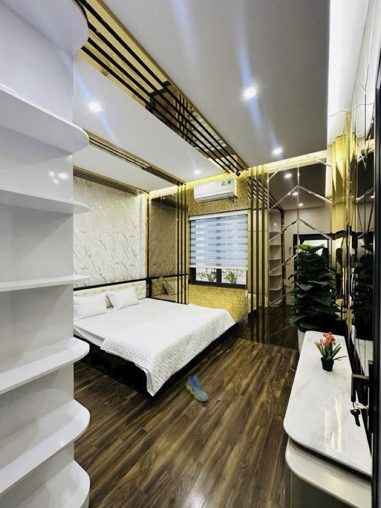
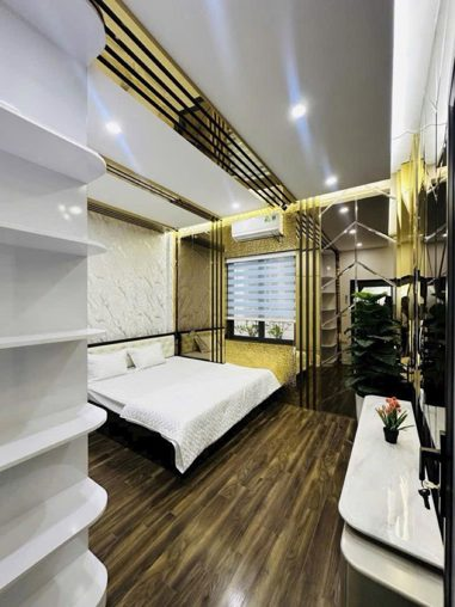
- sneaker (196, 387)
